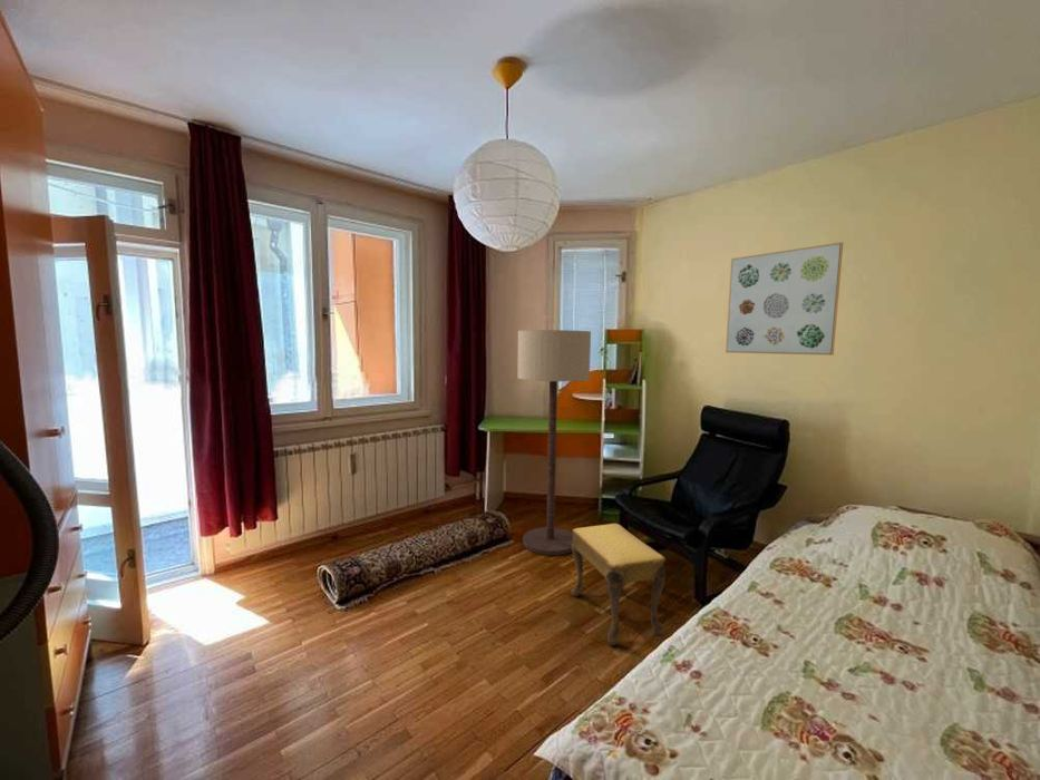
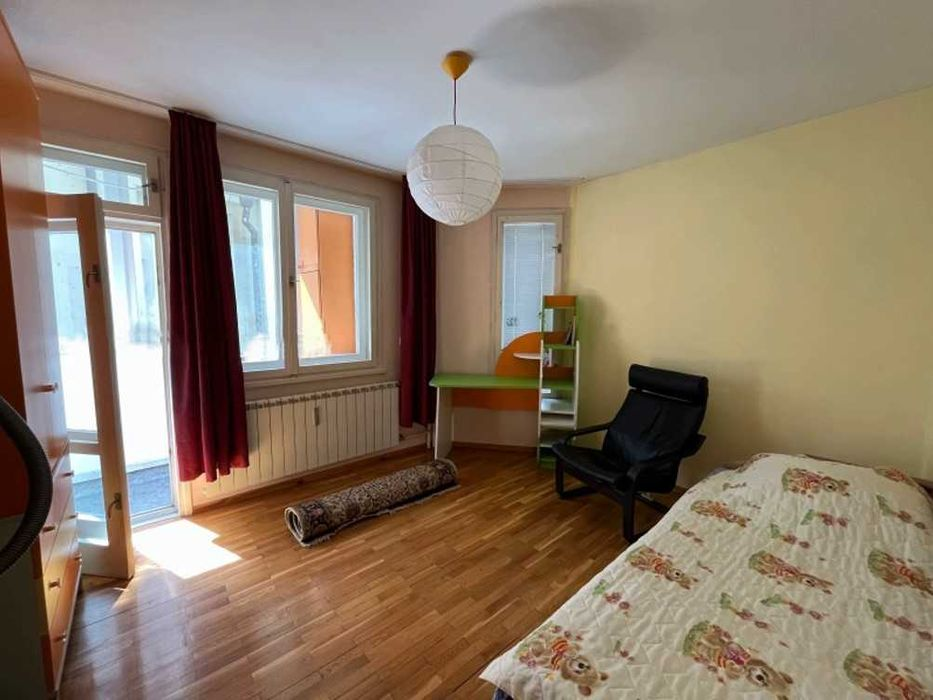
- wall art (778, 303)
- footstool (614, 575)
- floor lamp (552, 439)
